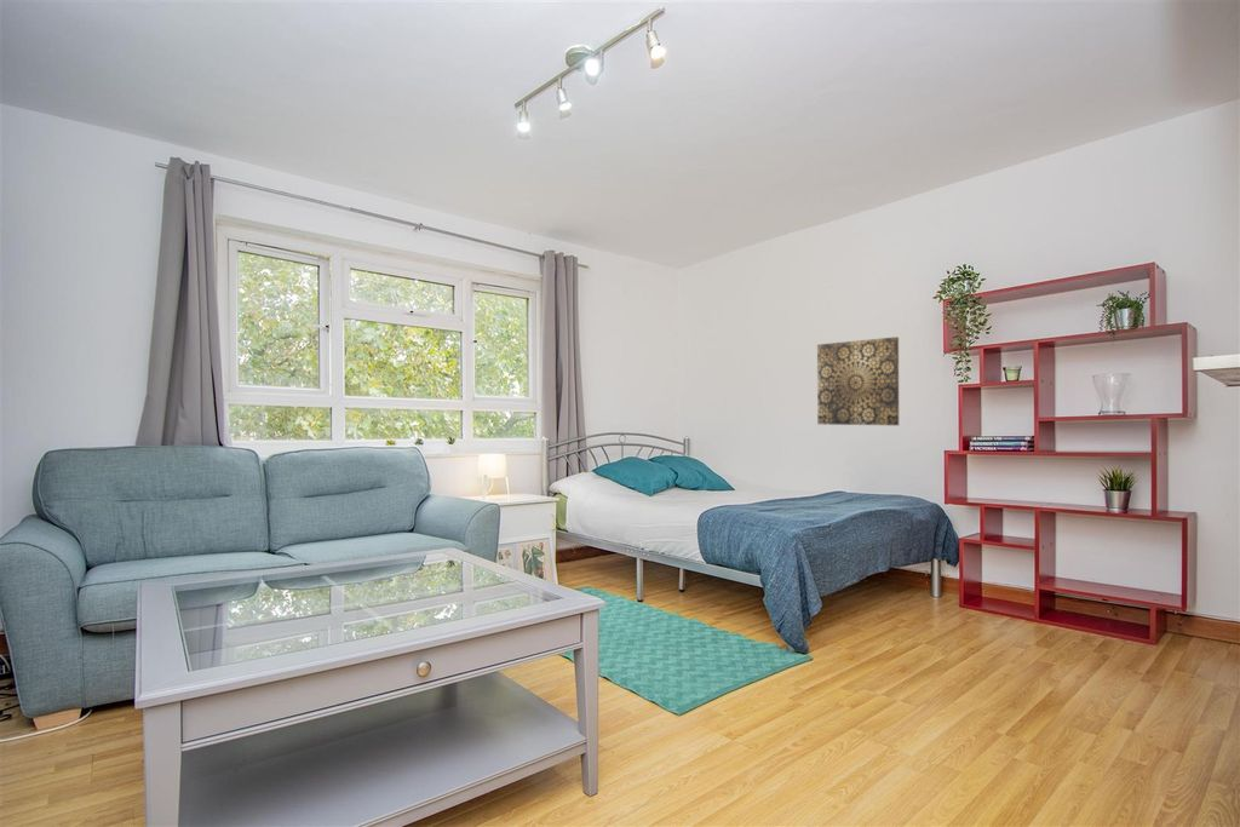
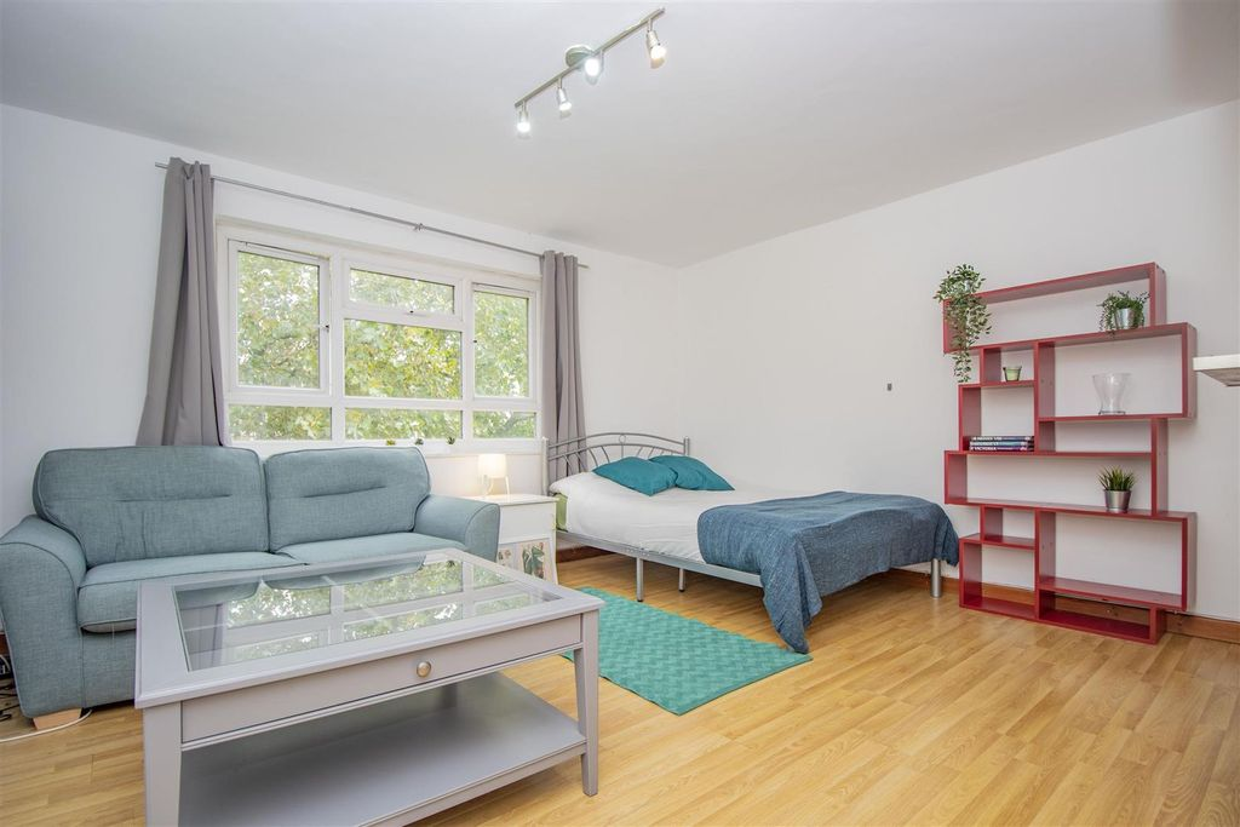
- wall art (856, 383)
